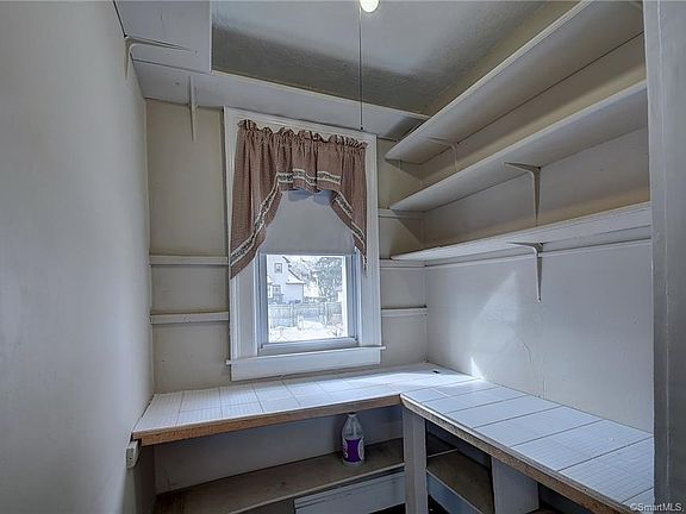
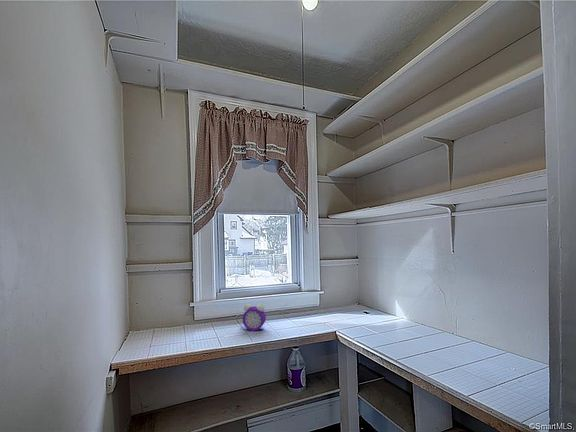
+ alarm clock (254, 316)
